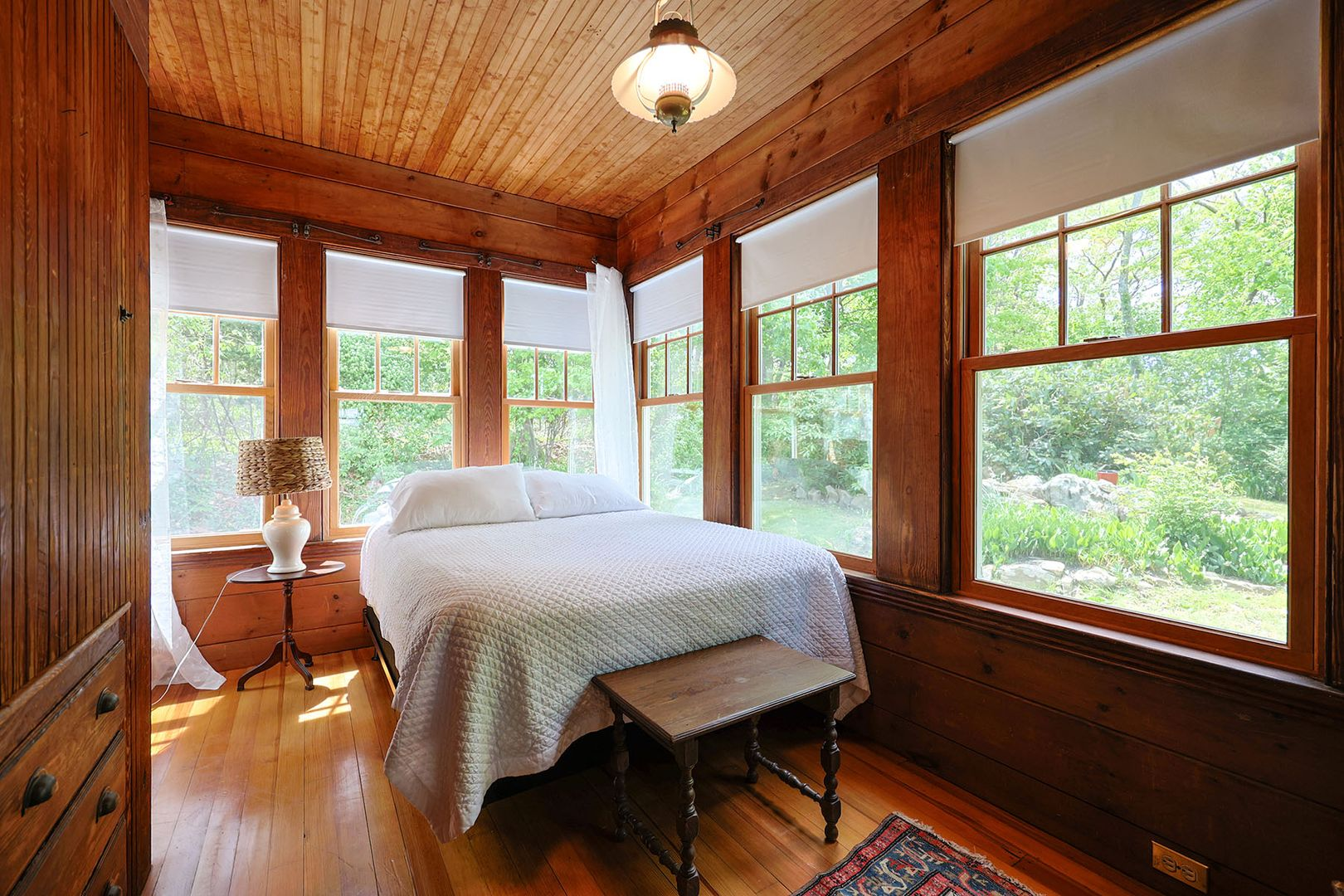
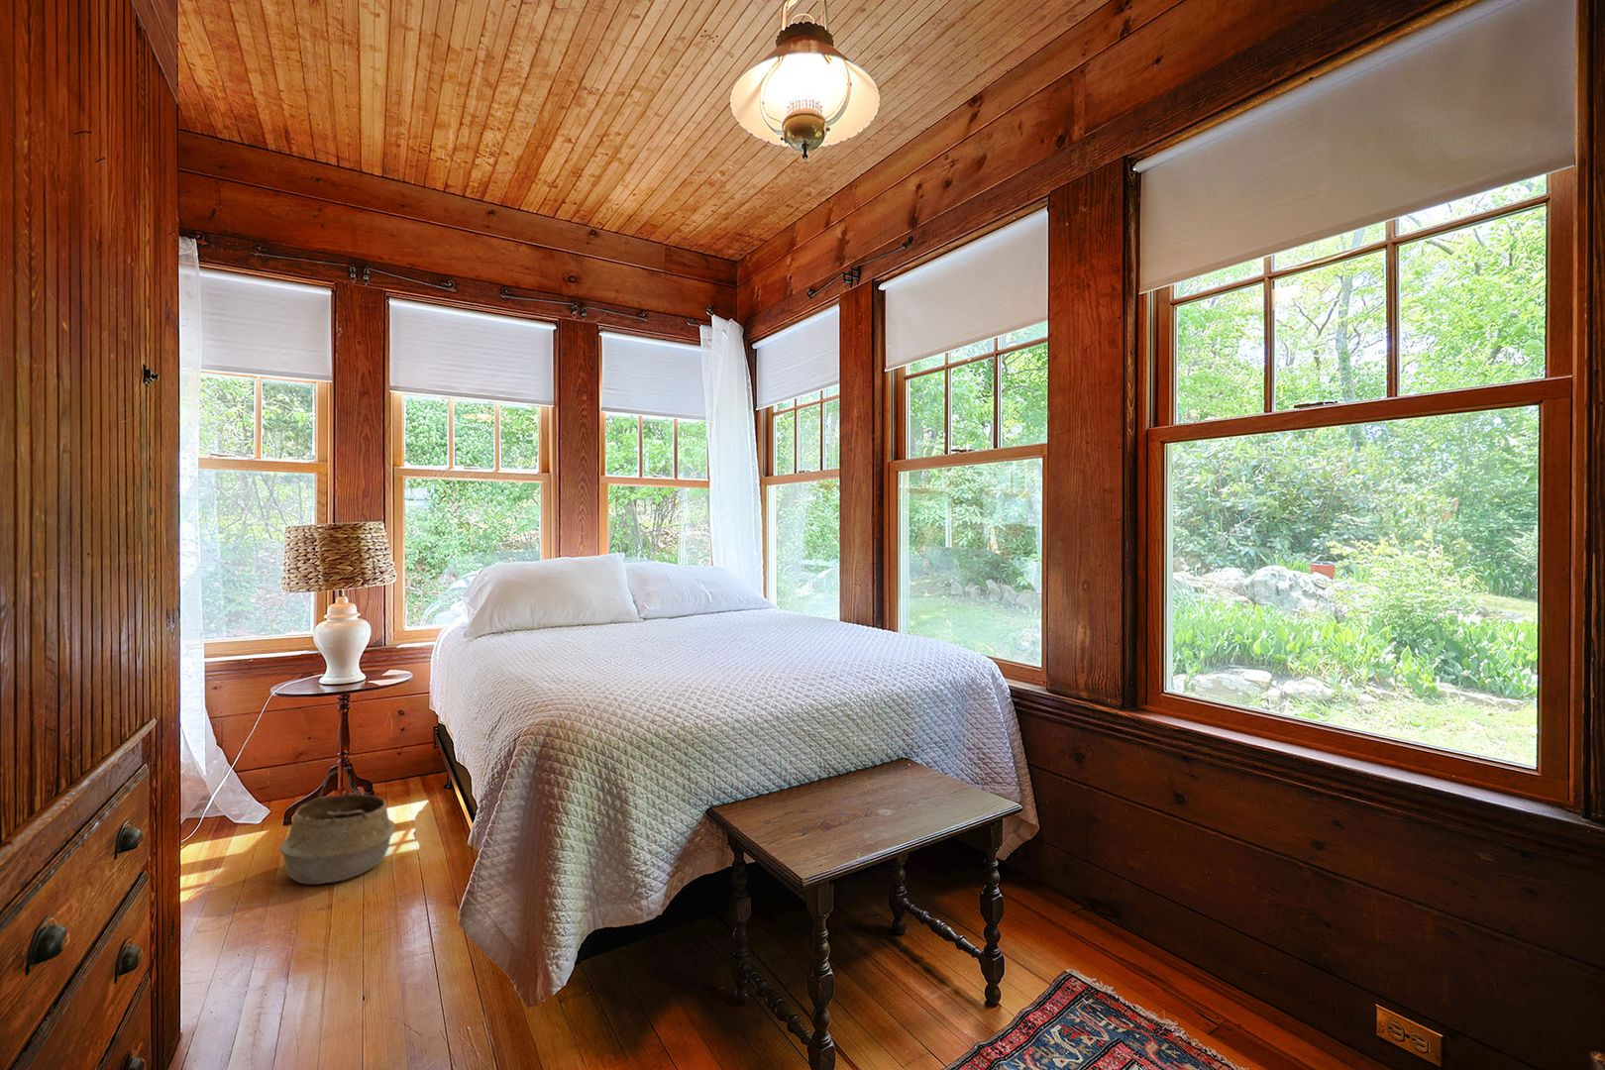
+ woven basket (340, 826)
